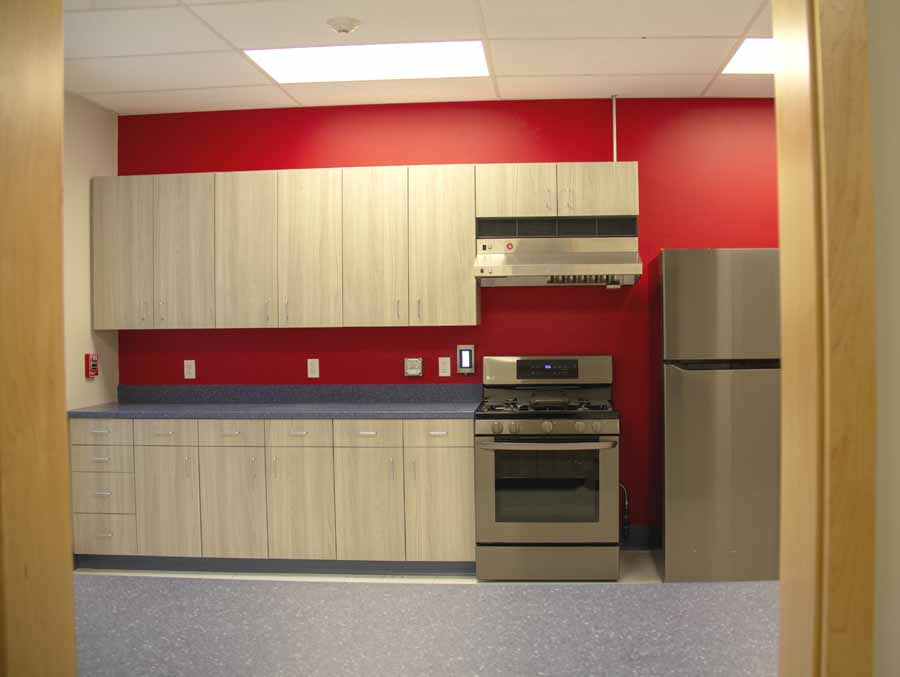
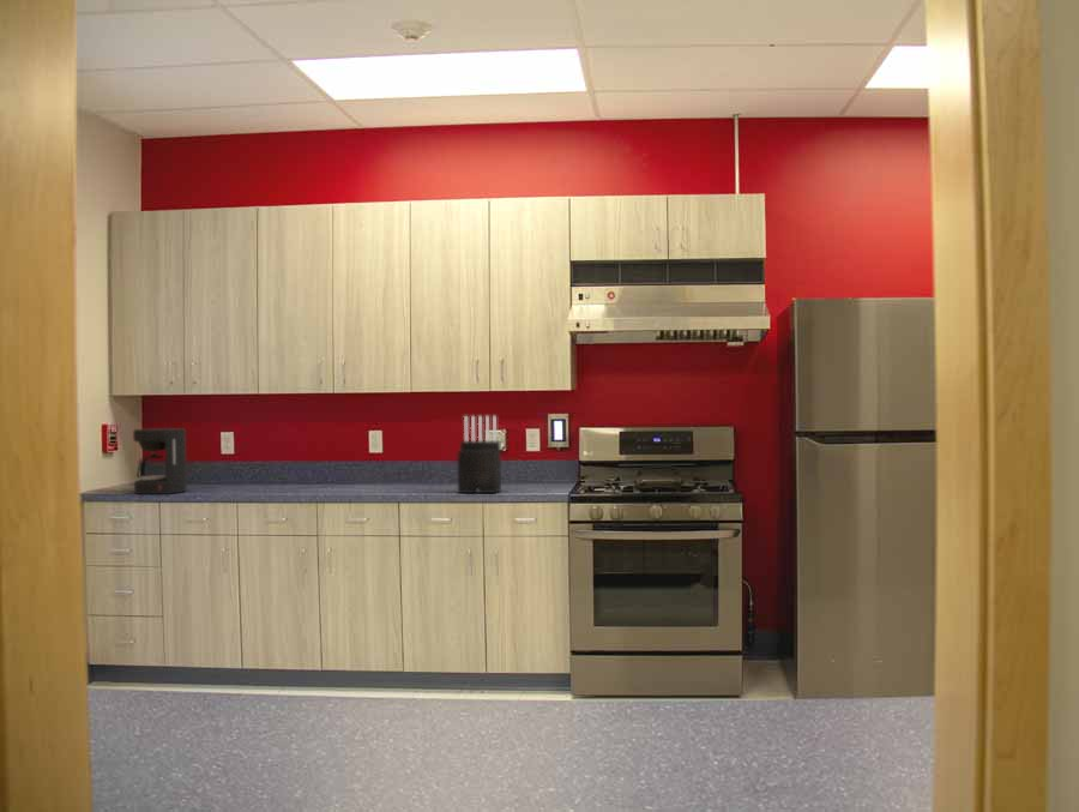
+ knife block (478, 453)
+ coffee maker (159, 457)
